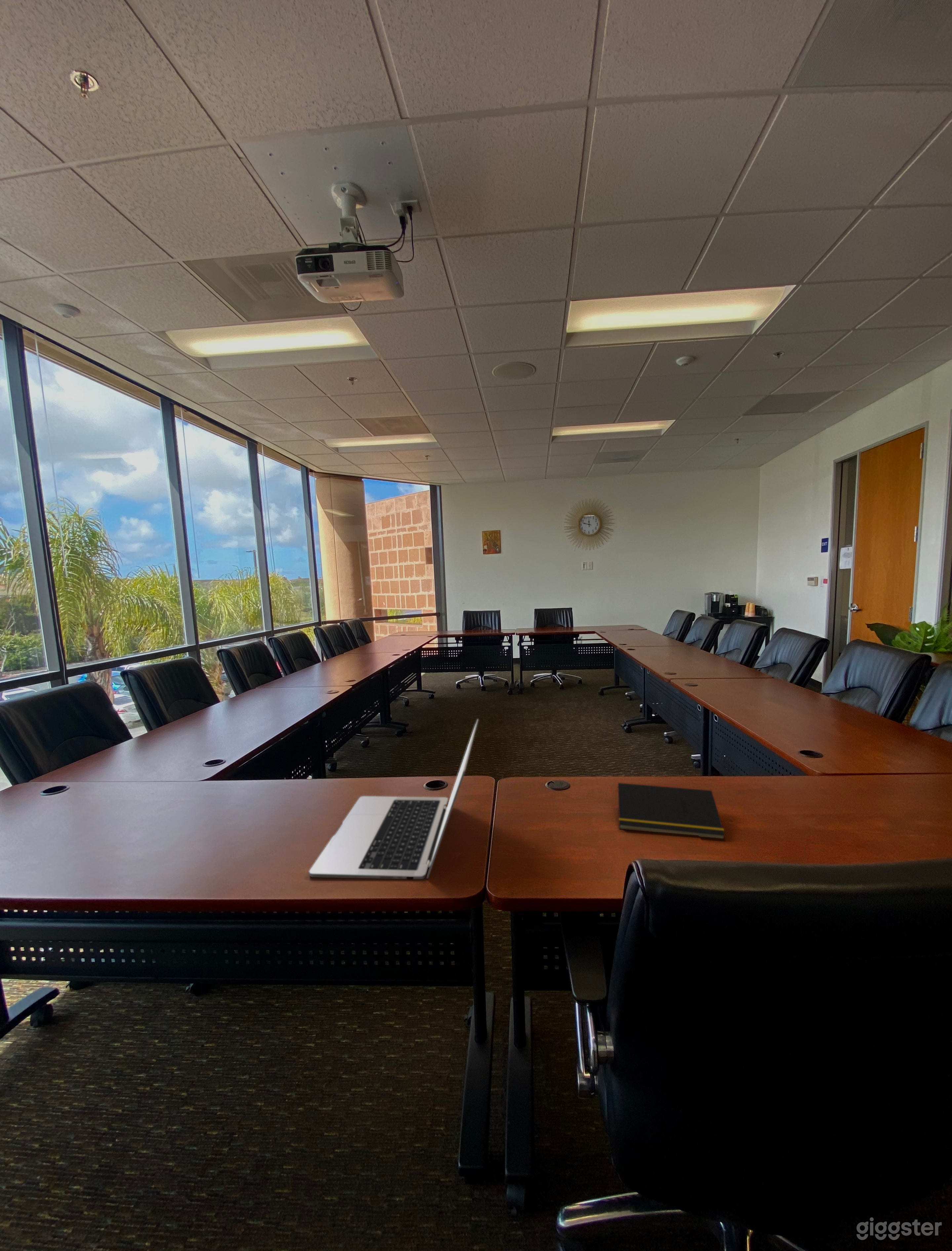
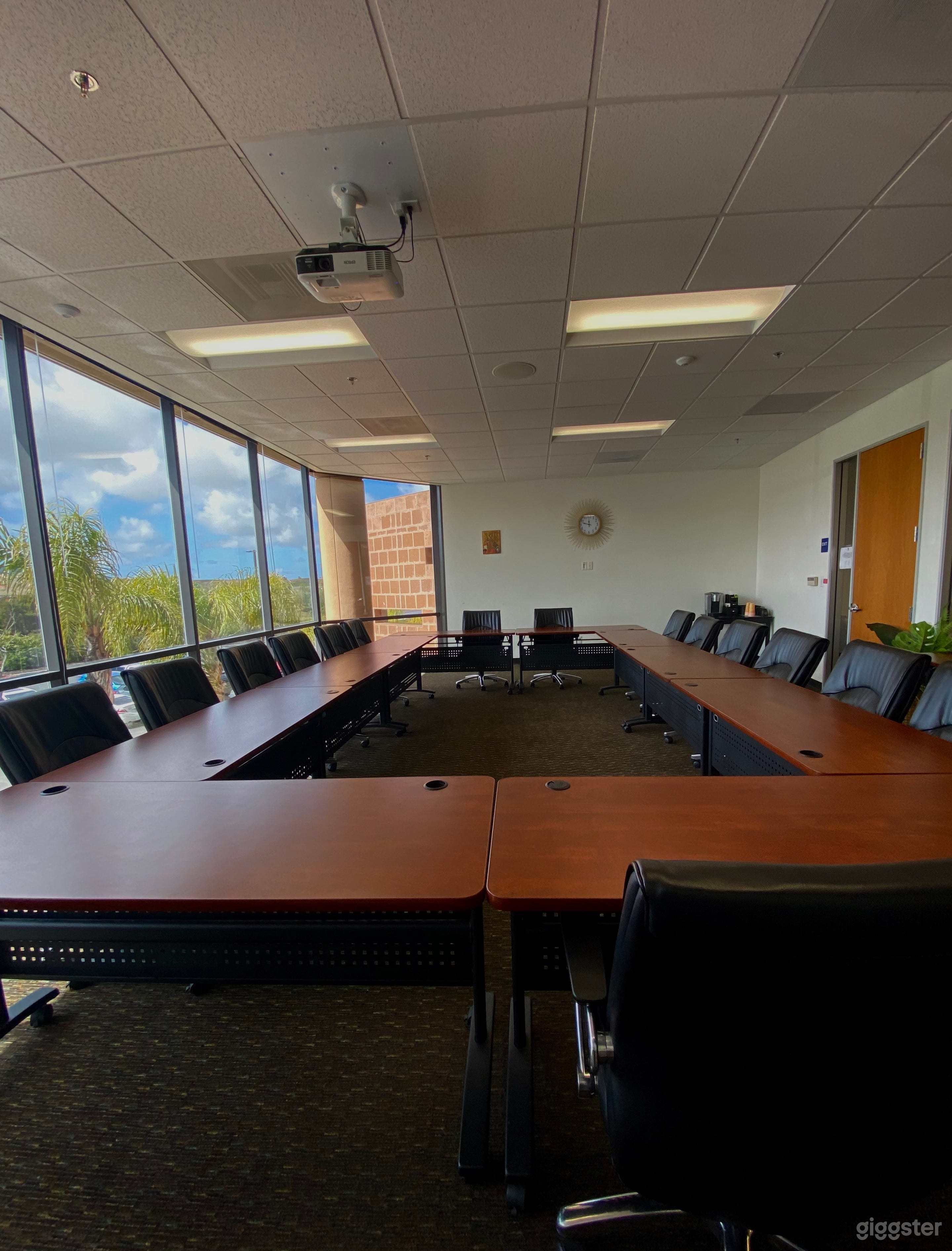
- notepad (667, 809)
- laptop (404, 797)
